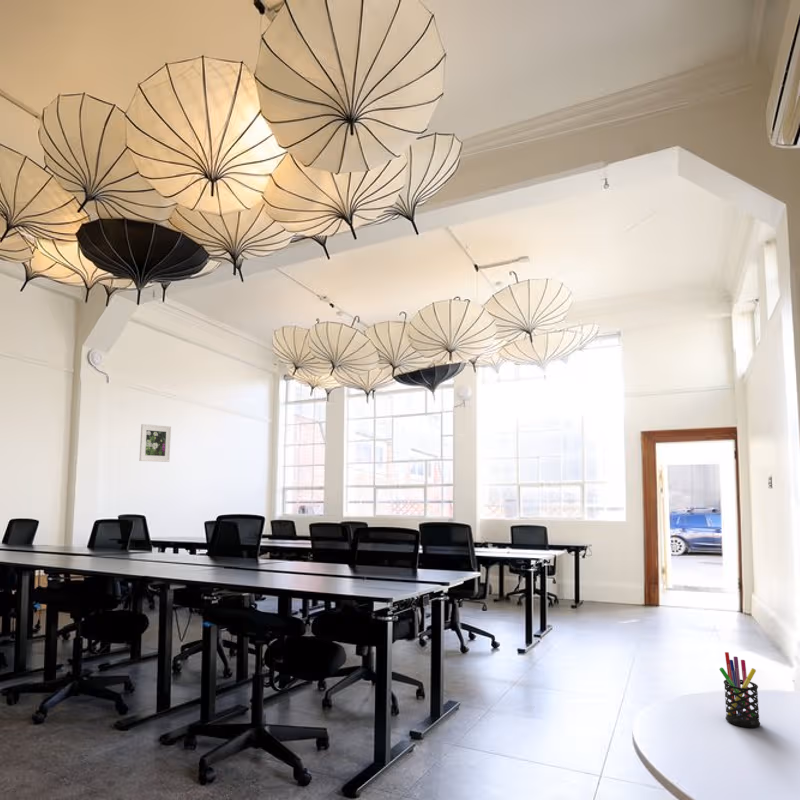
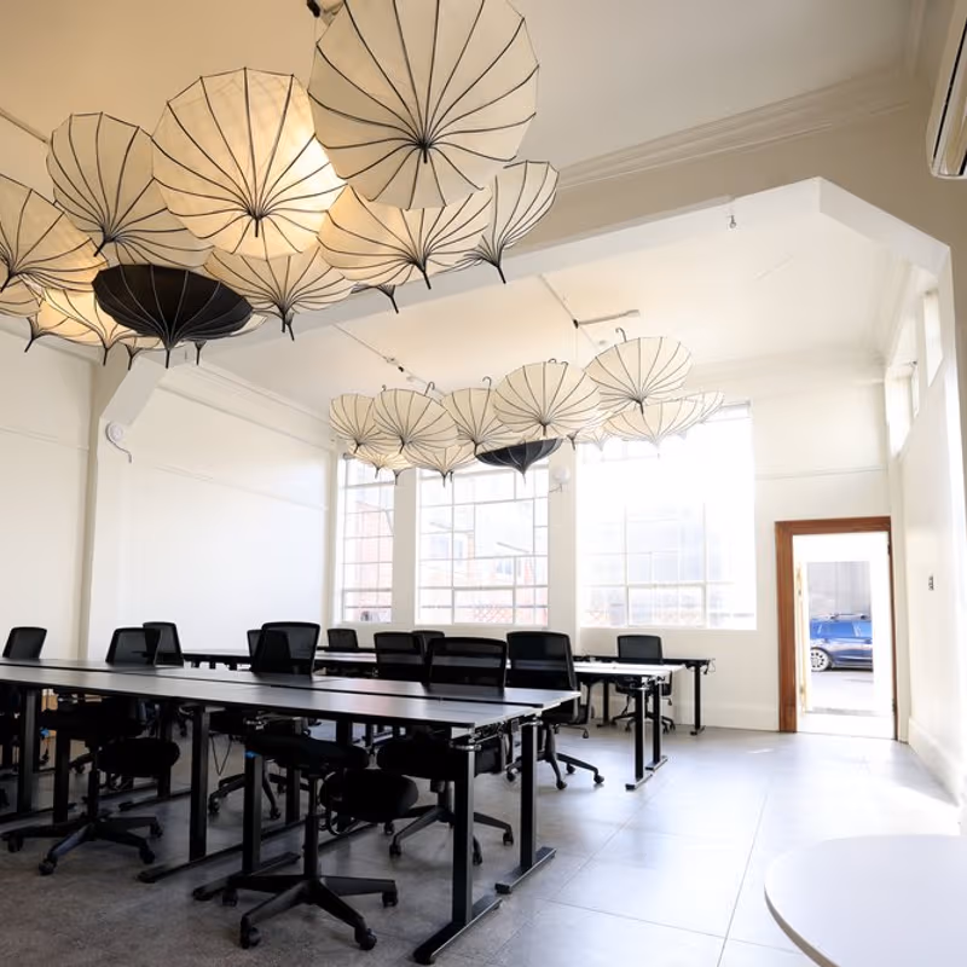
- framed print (155, 443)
- pen holder (736, 688)
